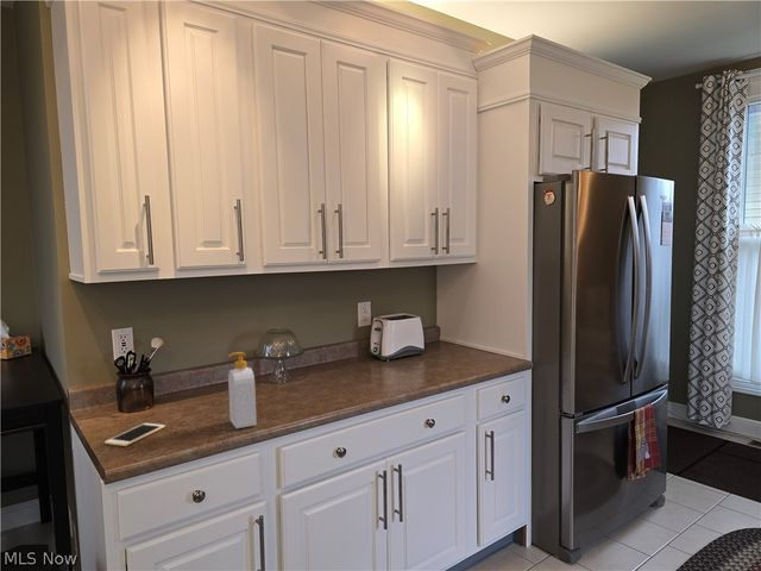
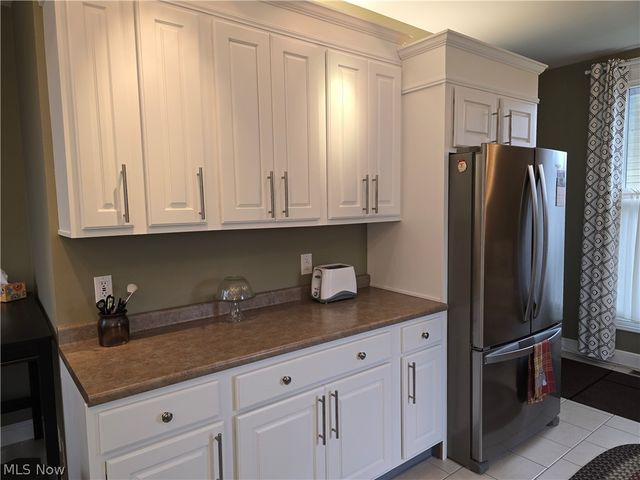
- cell phone (136, 433)
- soap bottle (240, 388)
